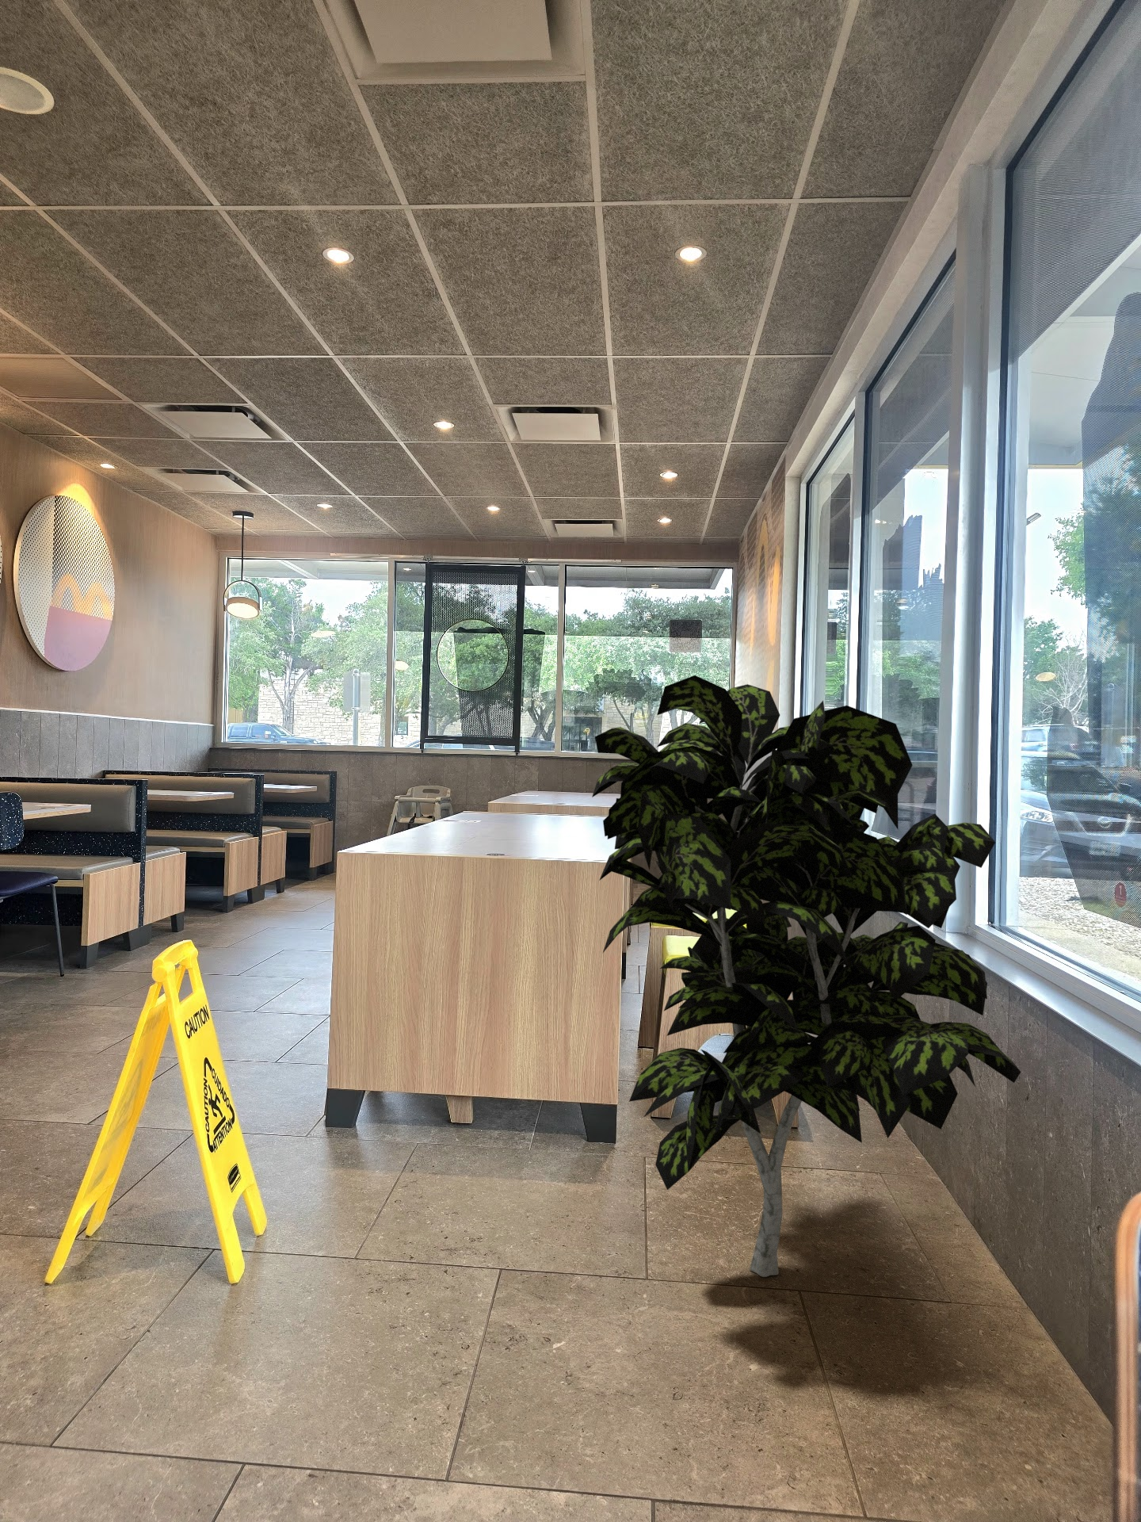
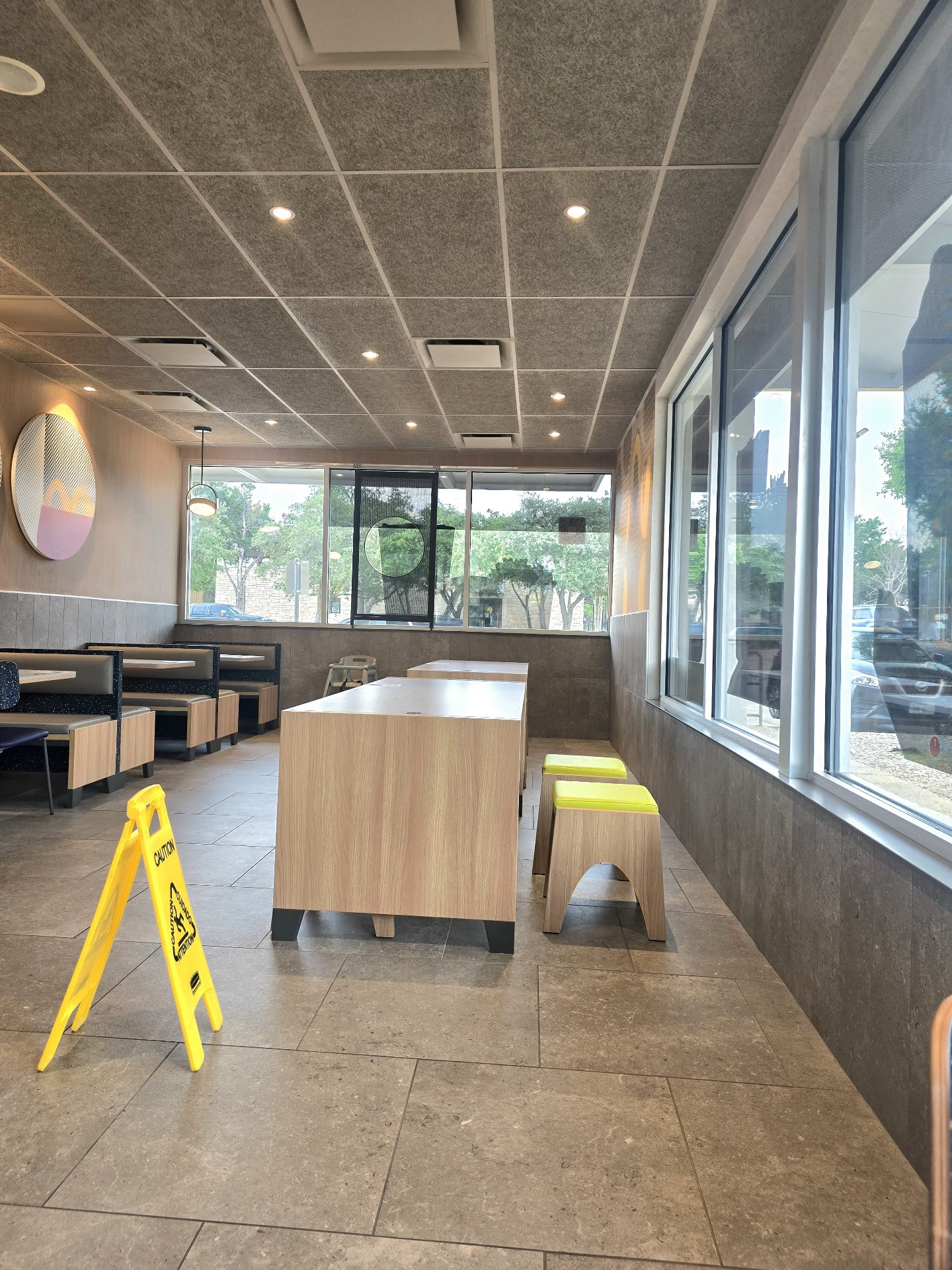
- indoor plant (793, 983)
